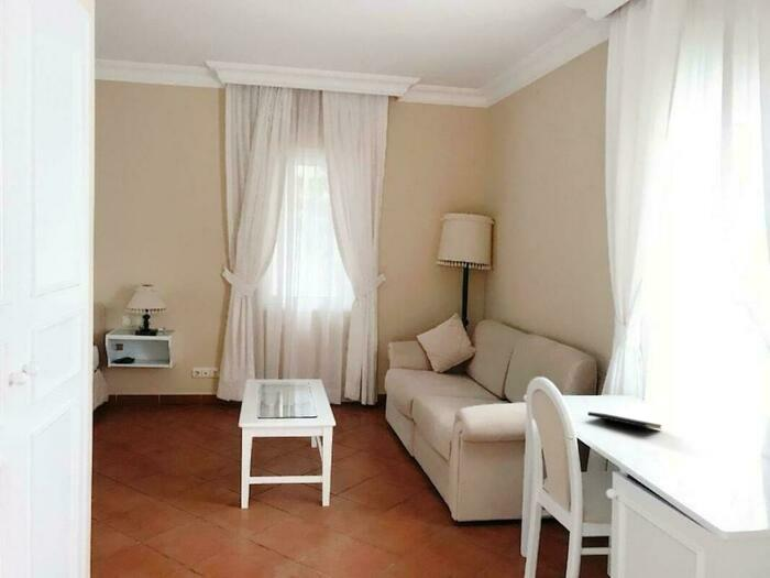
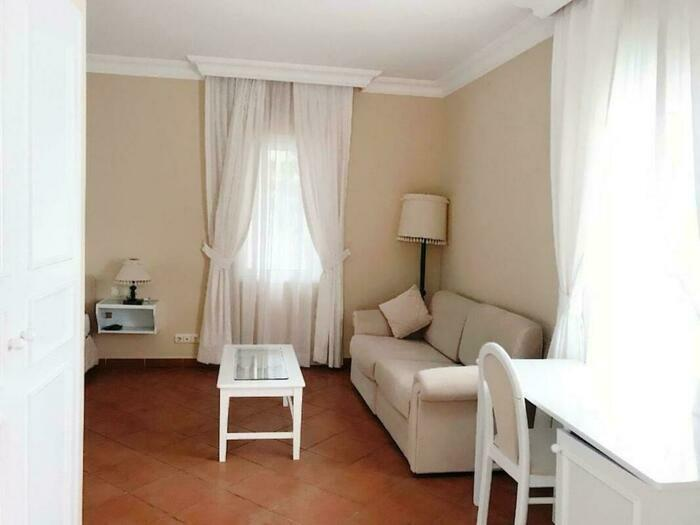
- notepad (624, 419)
